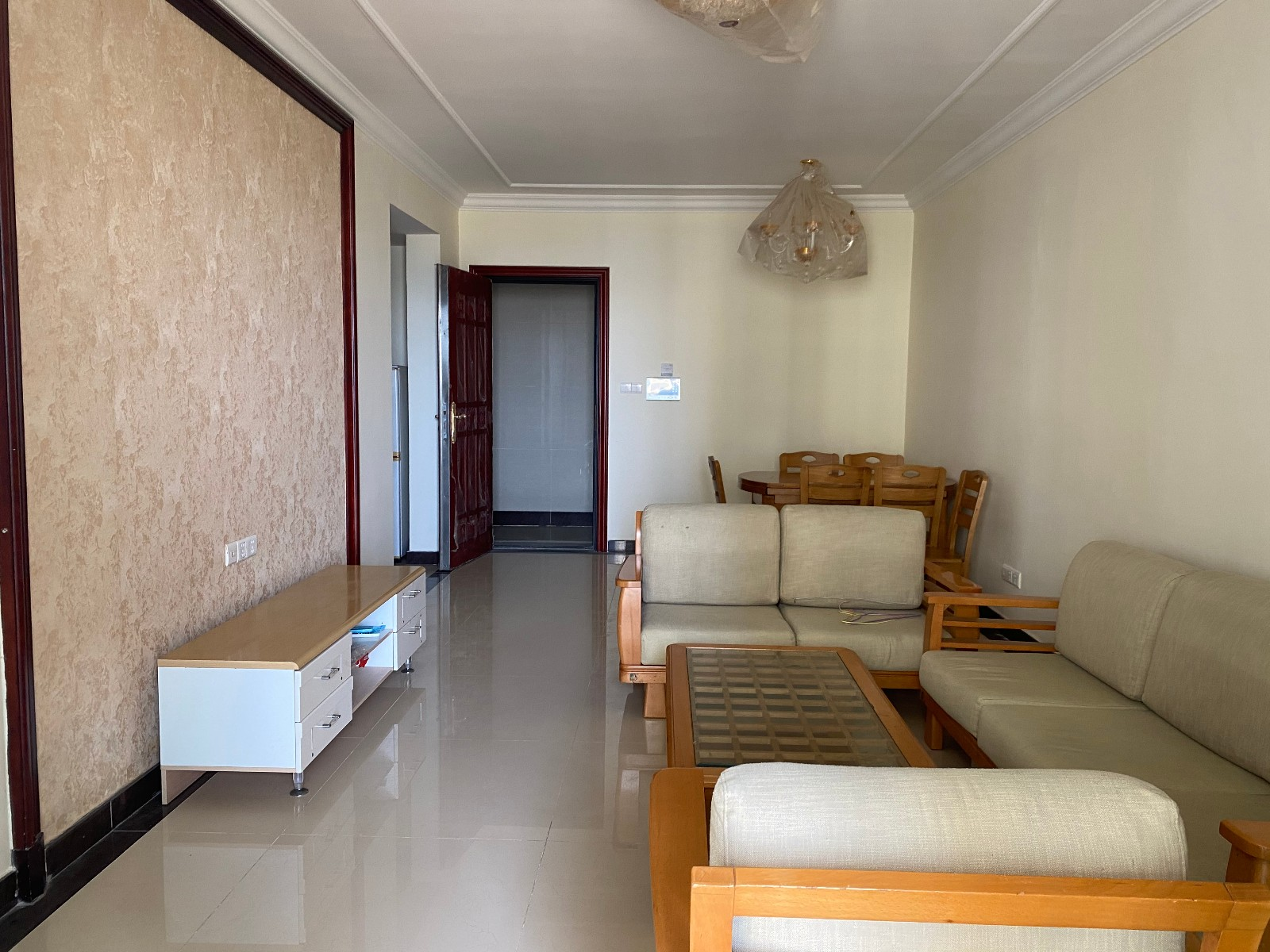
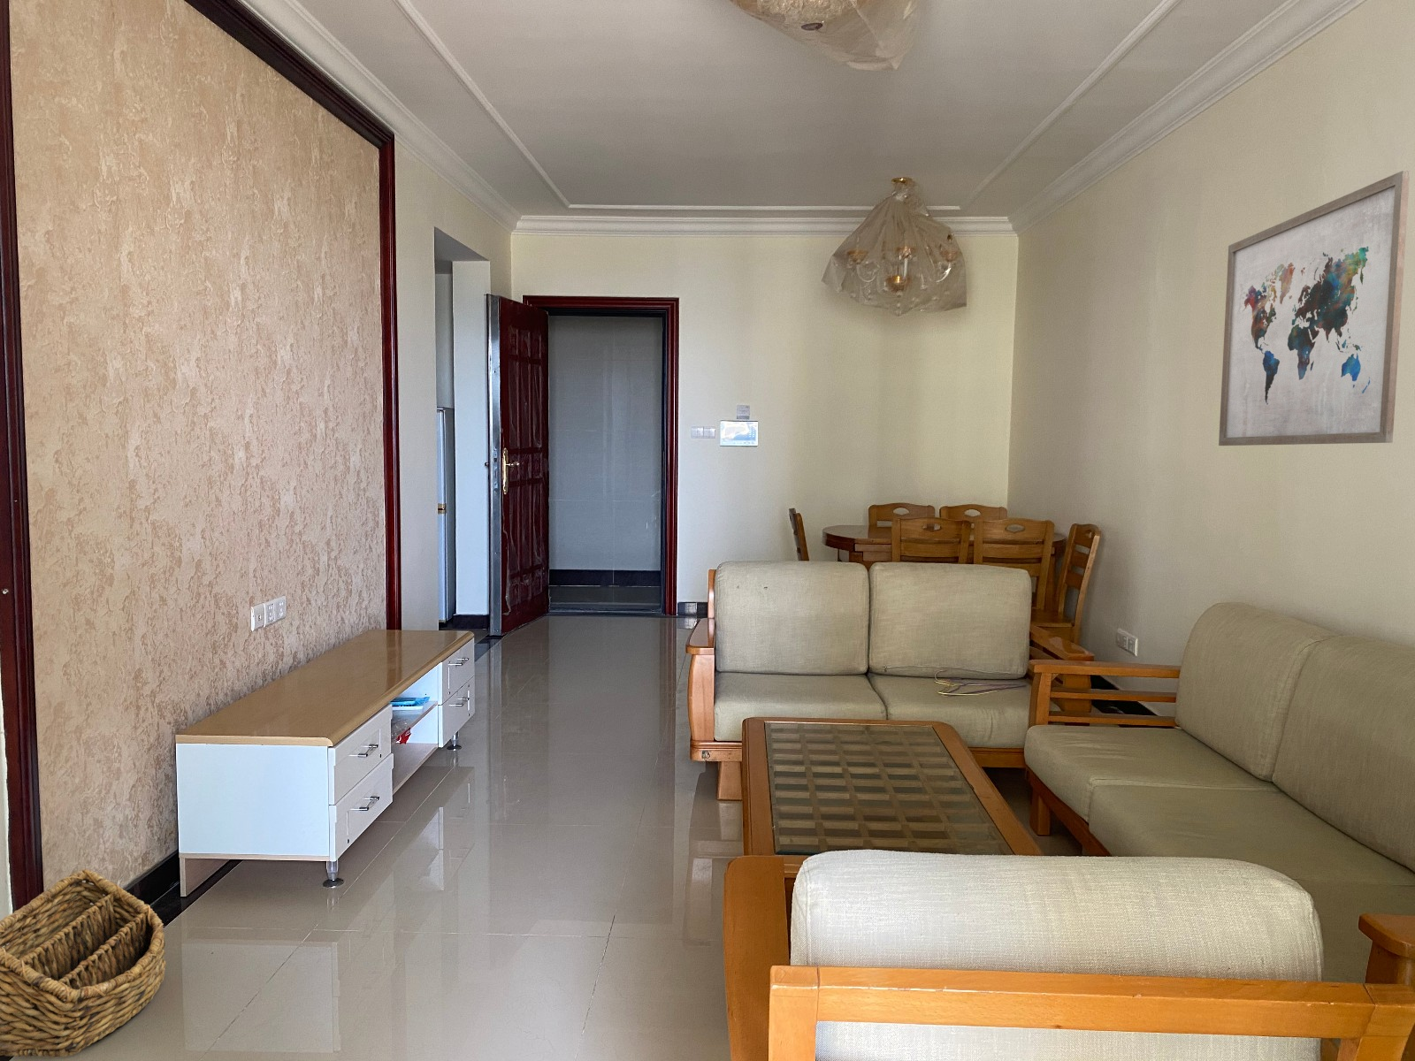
+ wall art (1298, 330)
+ basket (86, 956)
